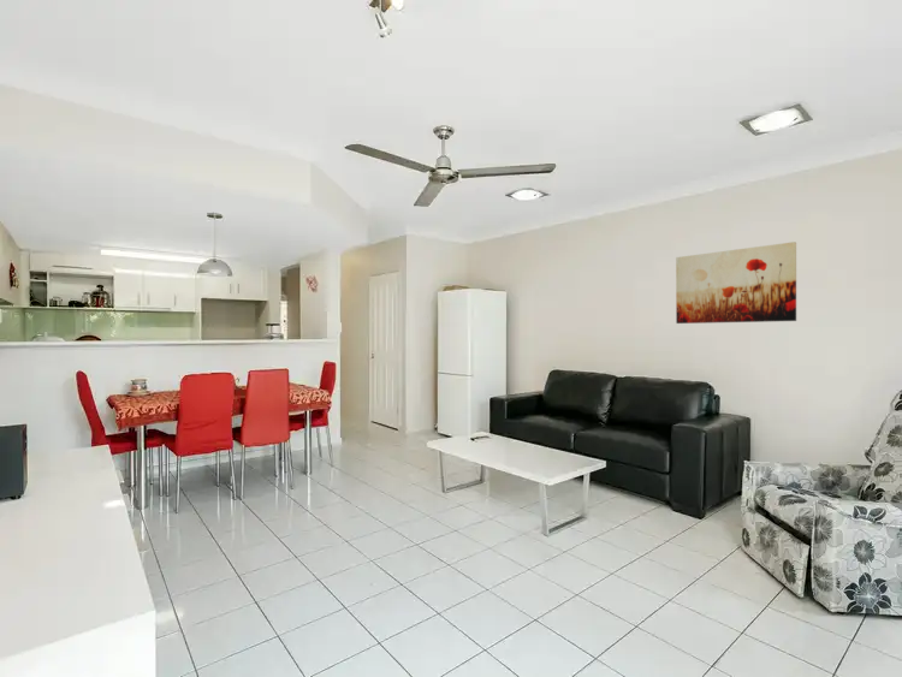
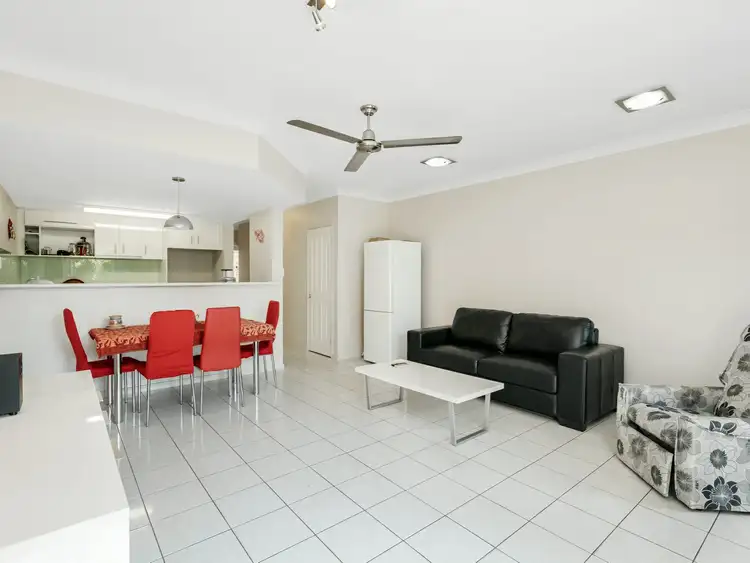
- wall art (730, 286)
